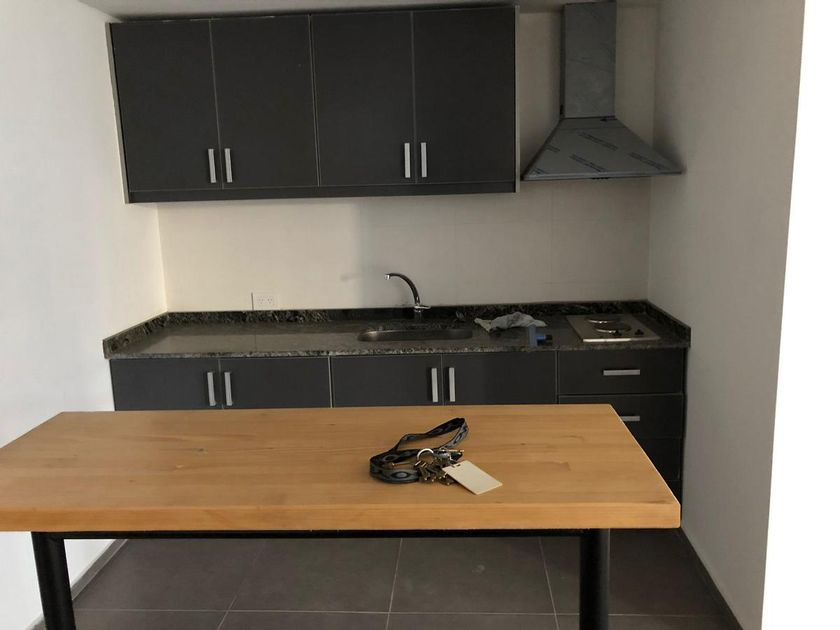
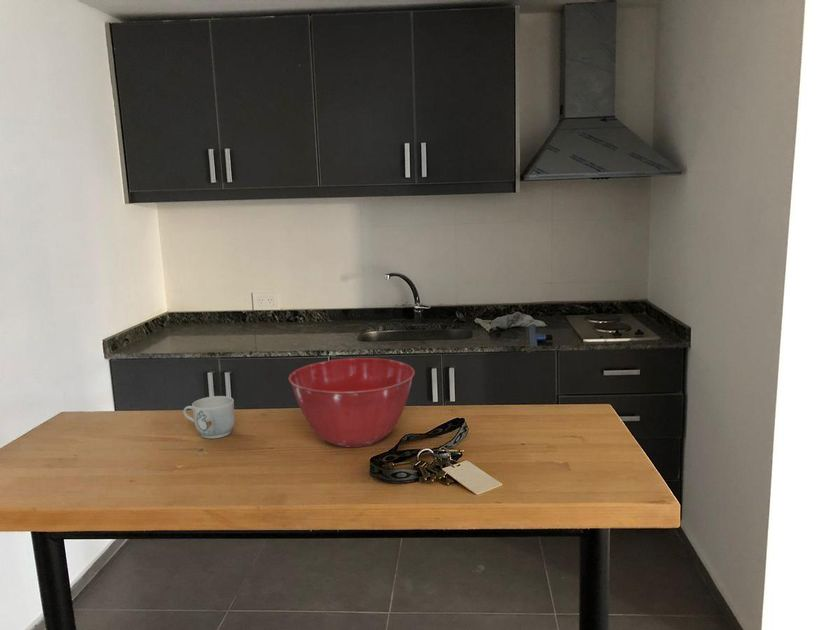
+ mug (209, 417)
+ mixing bowl (353, 404)
